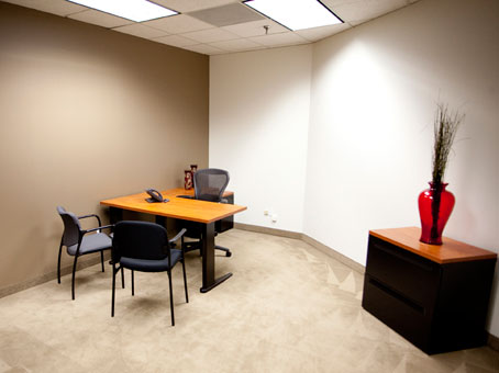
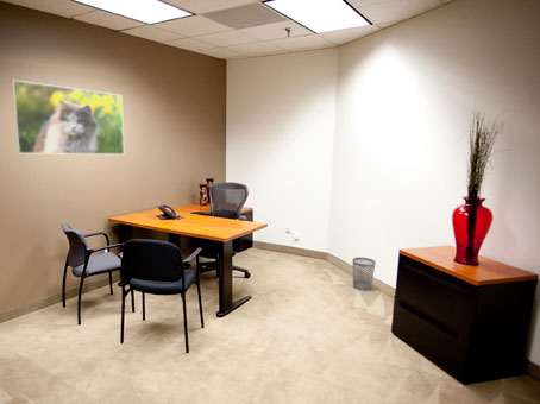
+ wastebasket (362, 273)
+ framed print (74, 121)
